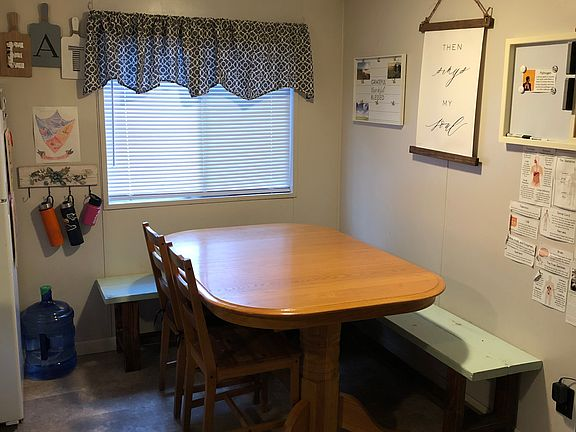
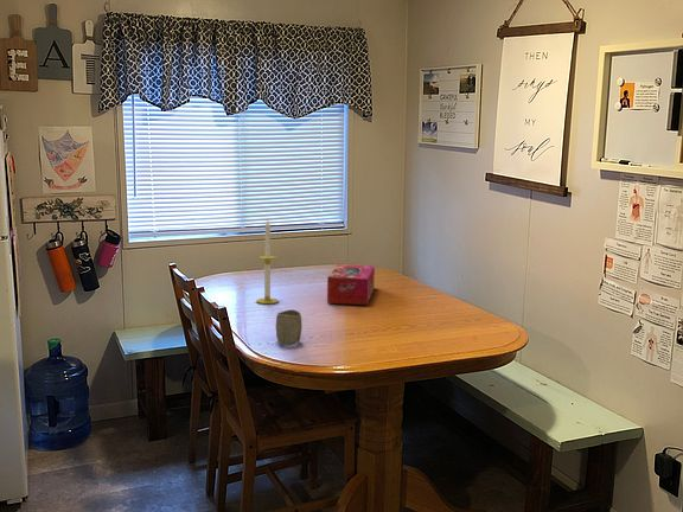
+ tissue box (351, 283)
+ candle (267, 260)
+ cup (288, 327)
